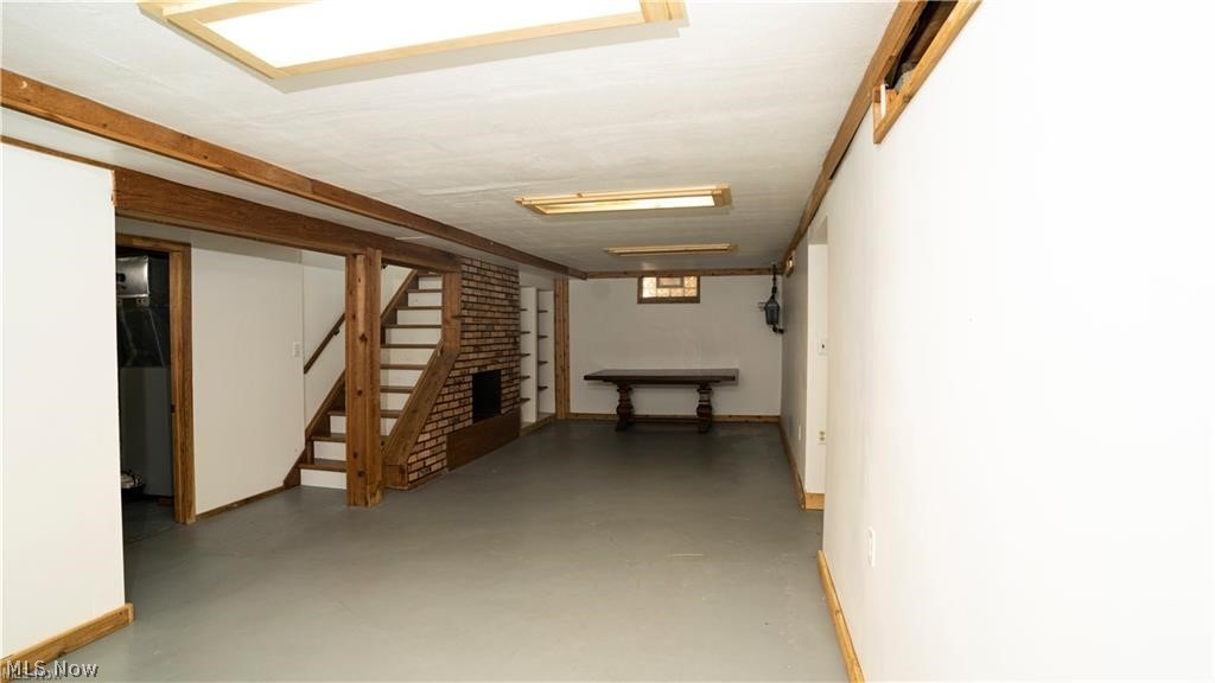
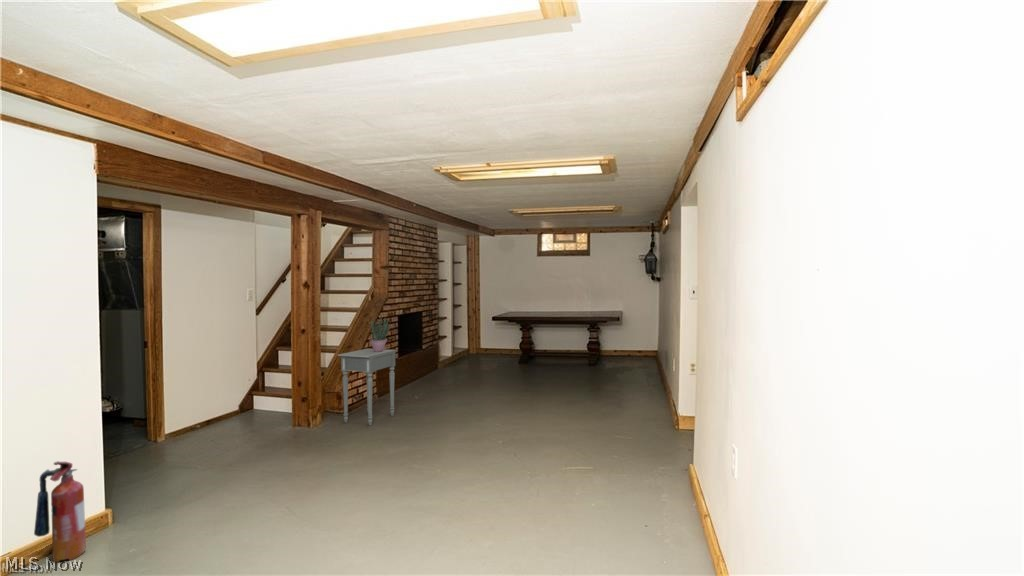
+ fire extinguisher (58, 507)
+ side table (368, 385)
+ potted plant (380, 333)
